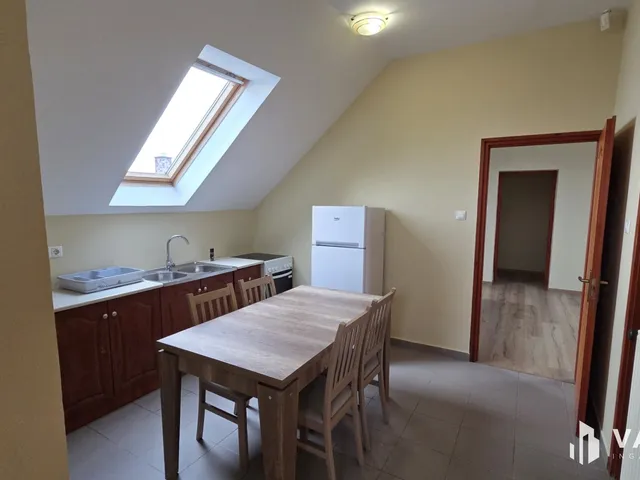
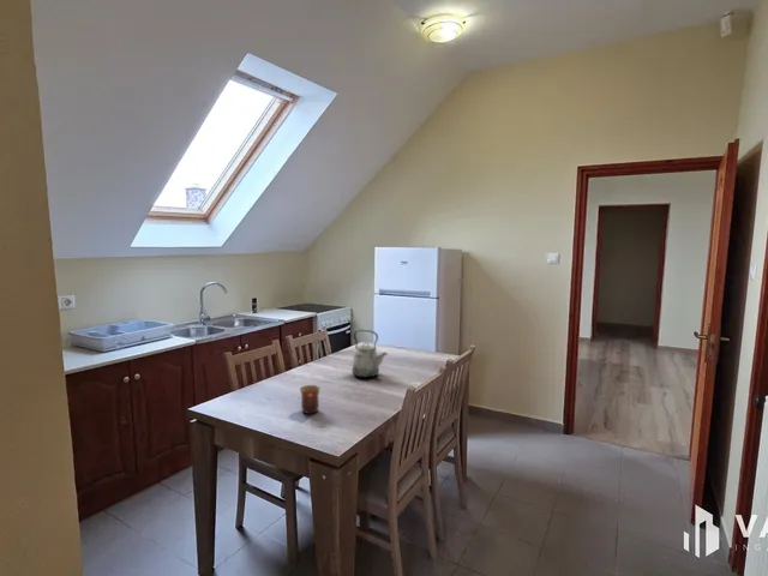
+ kettle (370, 353)
+ mug (310, 401)
